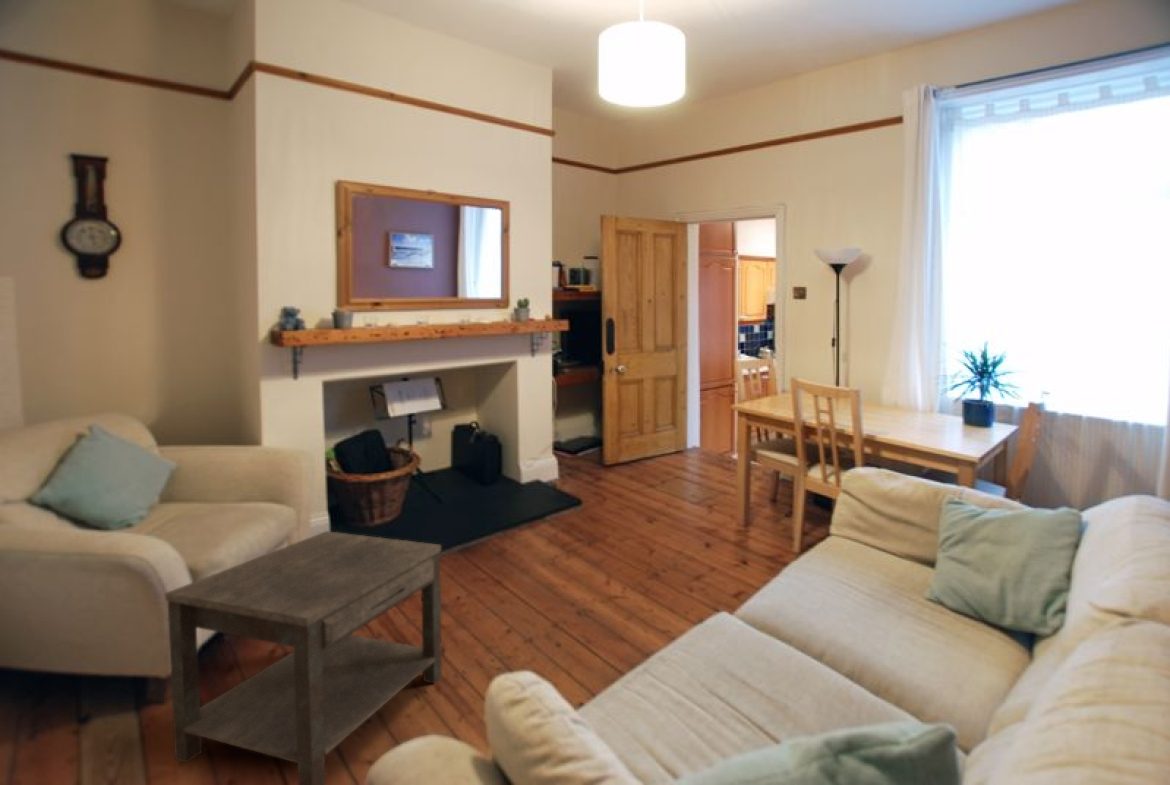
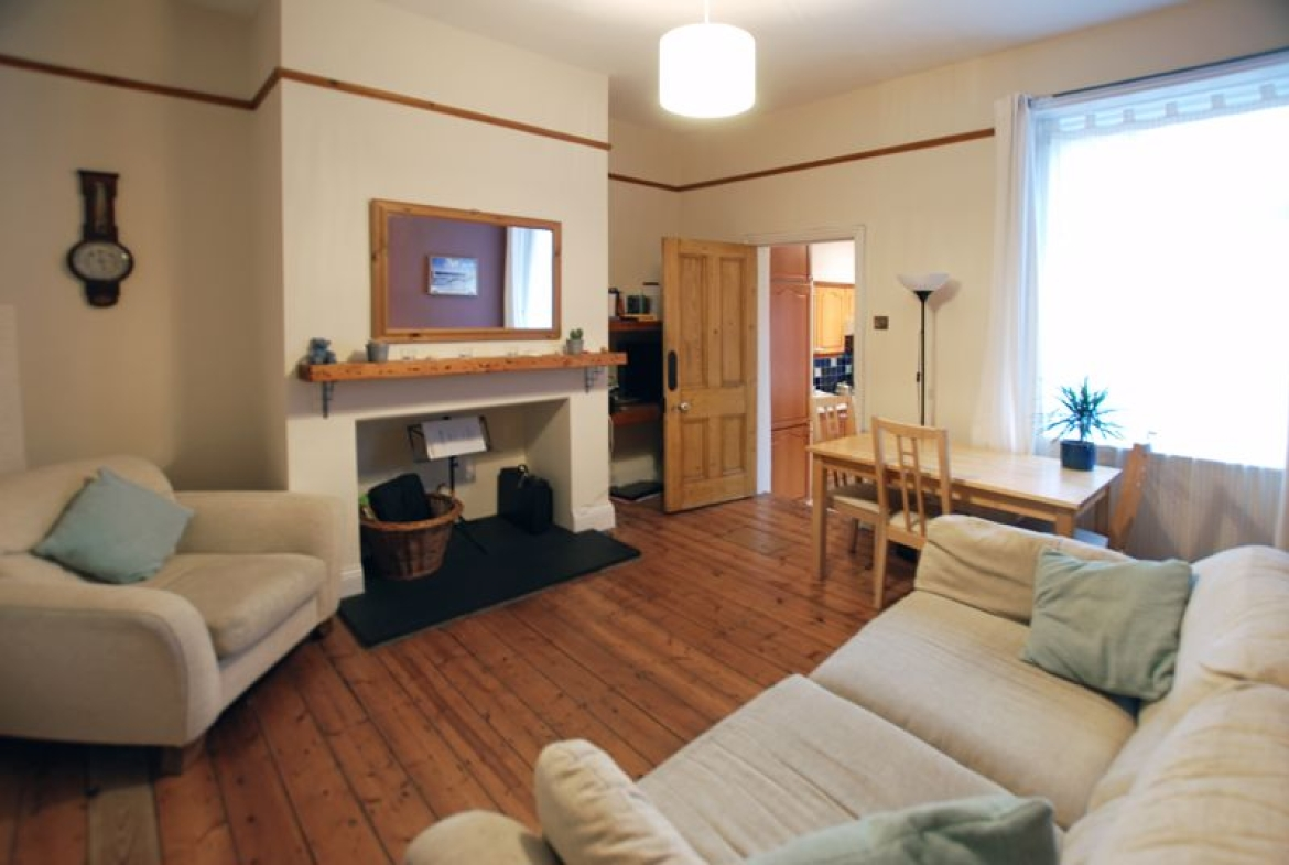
- side table (322, 641)
